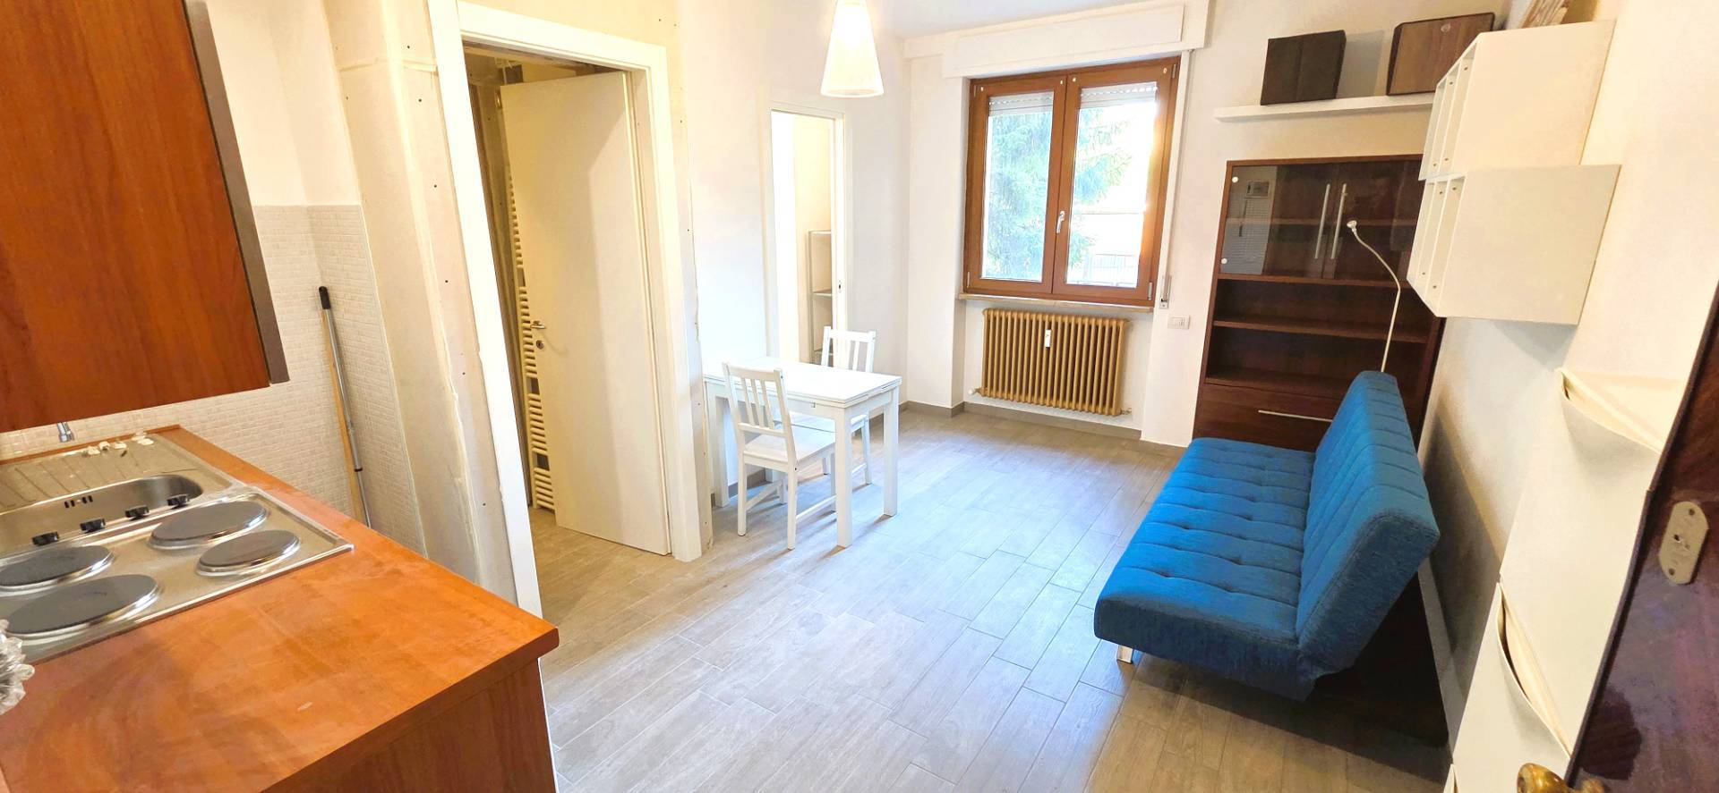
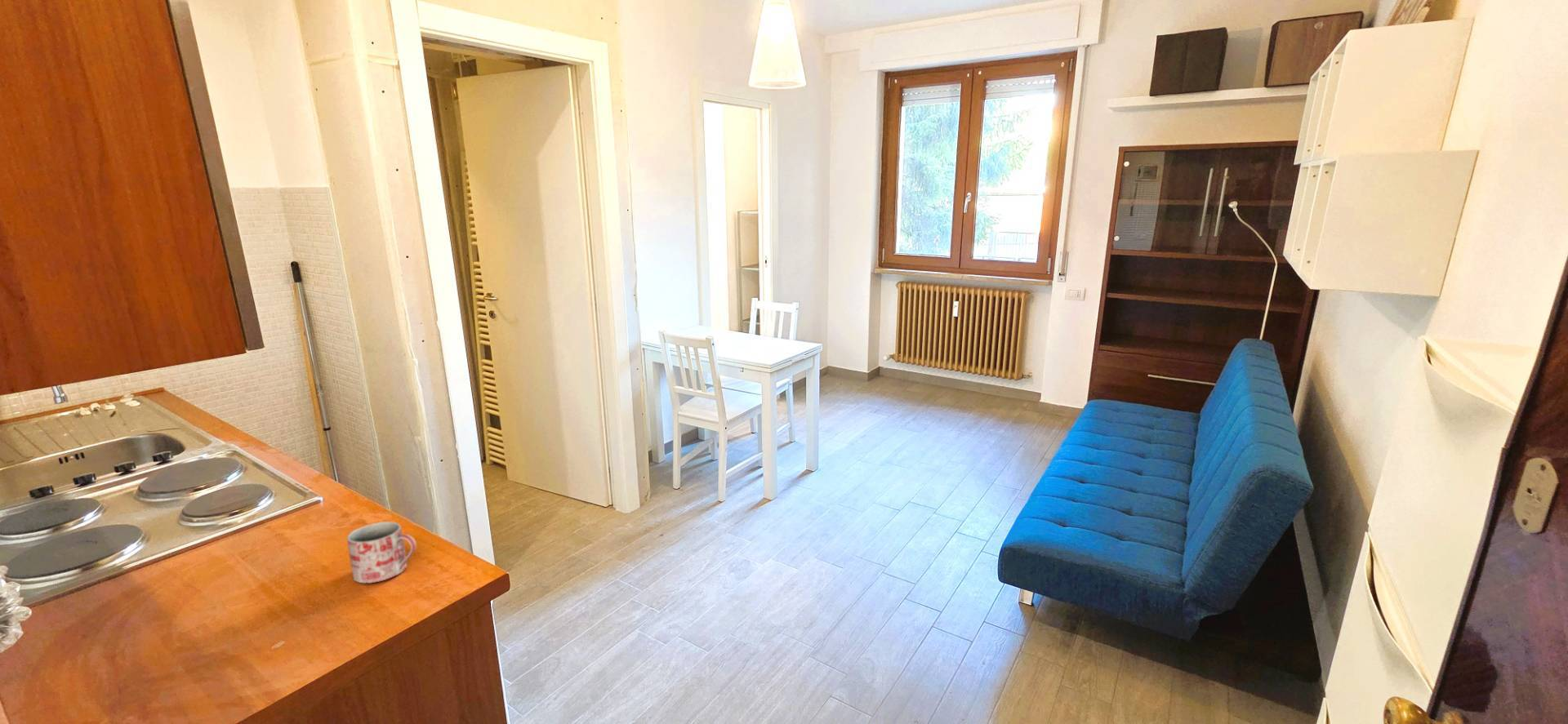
+ mug (382, 553)
